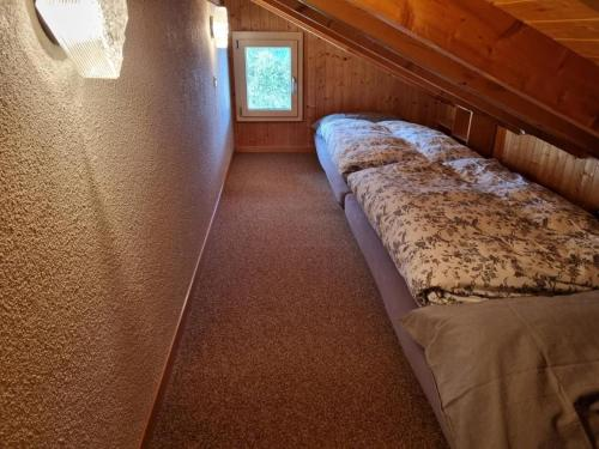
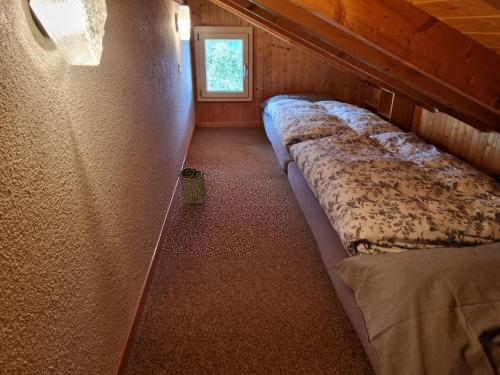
+ basket (194, 184)
